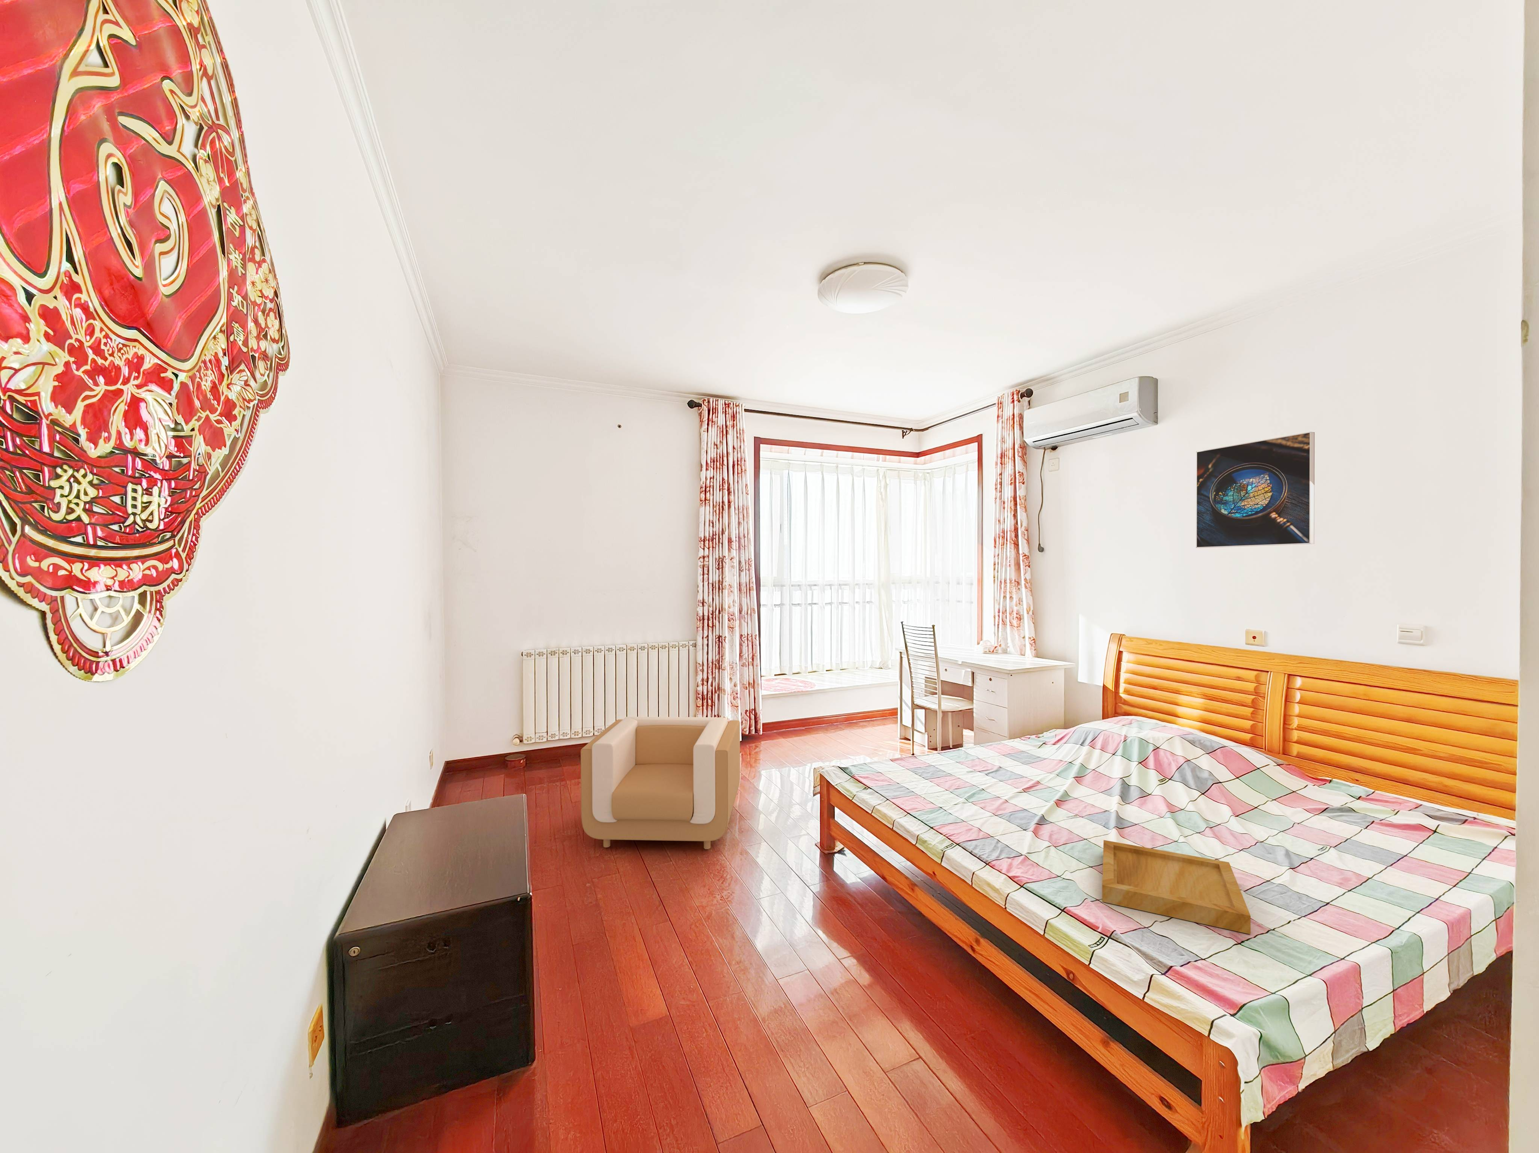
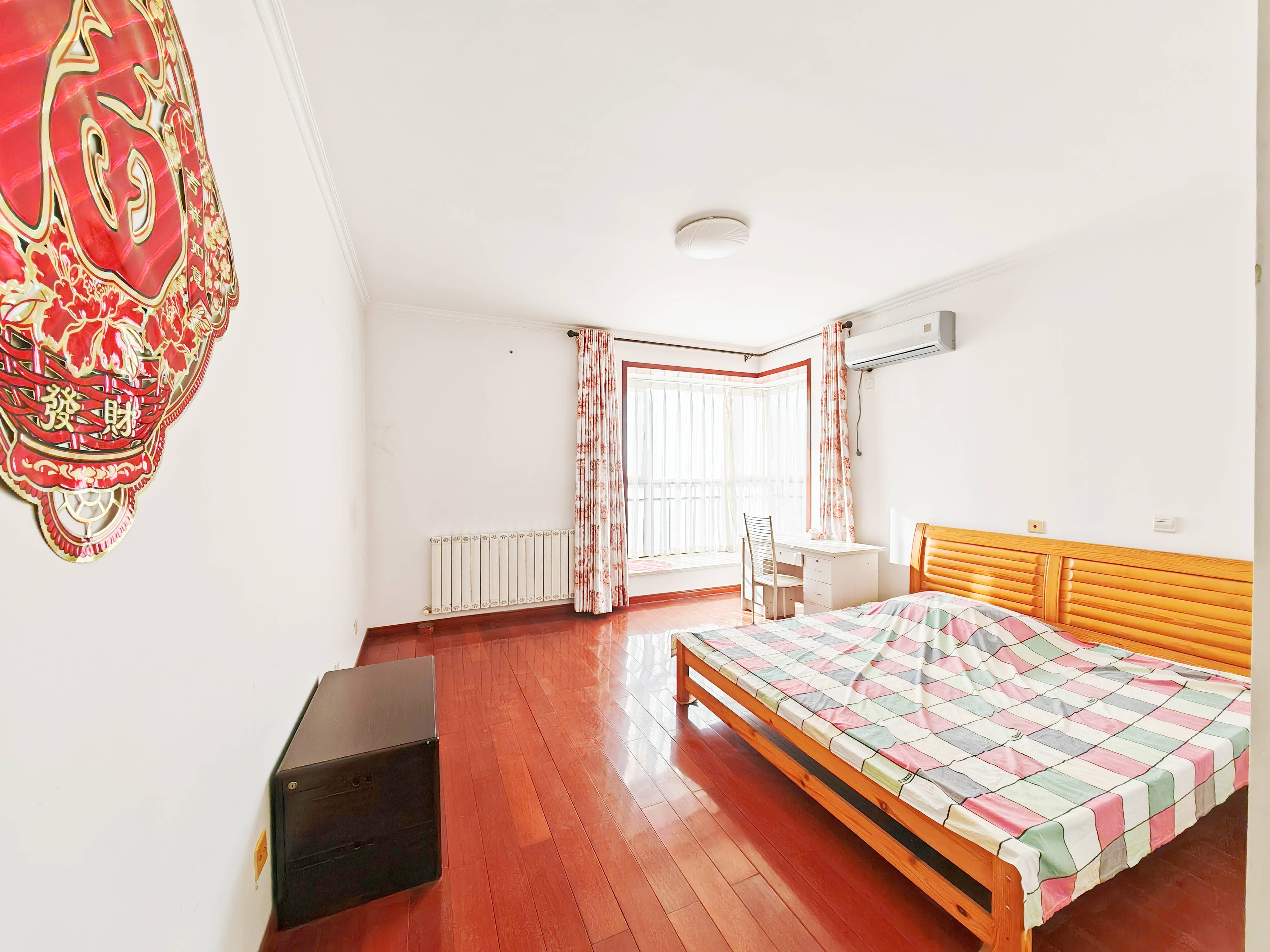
- armchair (666, 776)
- tray (1168, 882)
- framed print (1251, 494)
